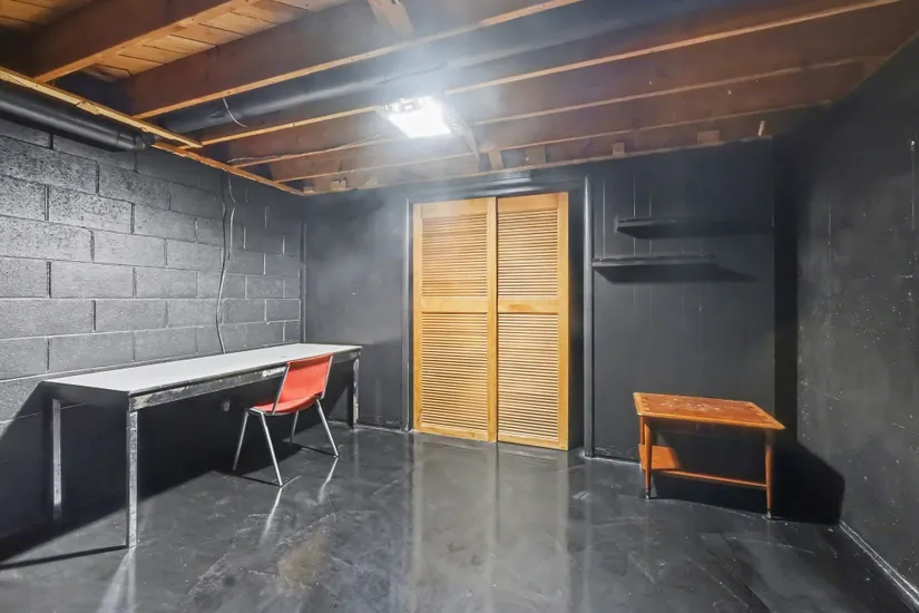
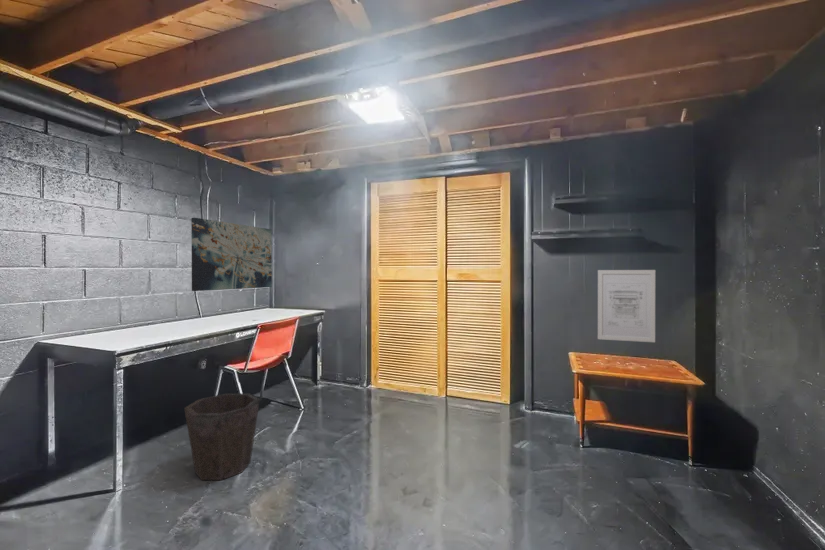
+ waste bin (223, 435)
+ wall art (625, 305)
+ wall art (236, 256)
